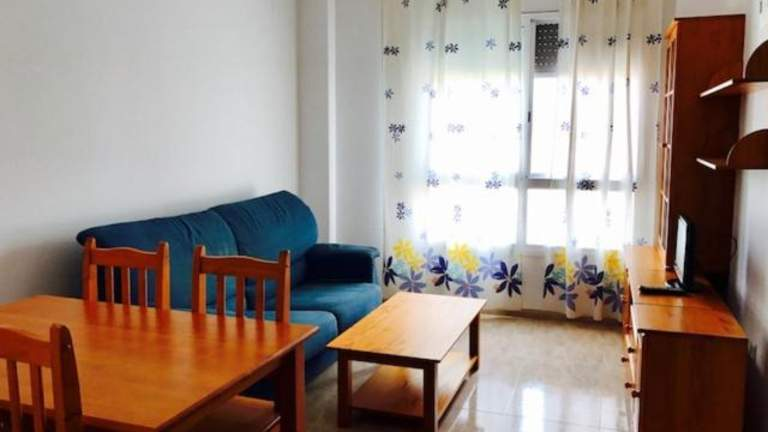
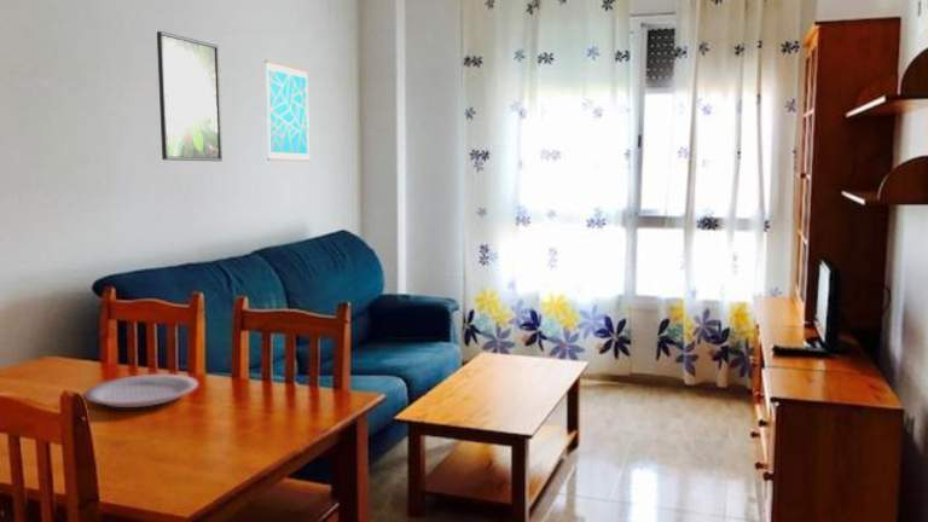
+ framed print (191, 99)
+ wall art (289, 114)
+ plate (143, 392)
